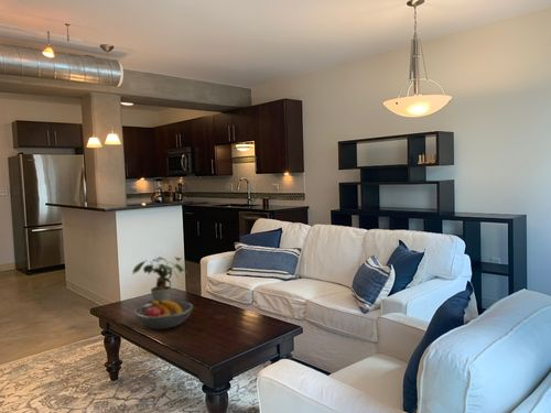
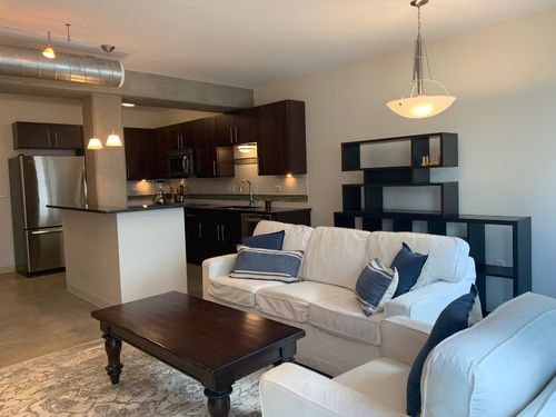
- potted plant (165, 279)
- fruit bowl (163, 314)
